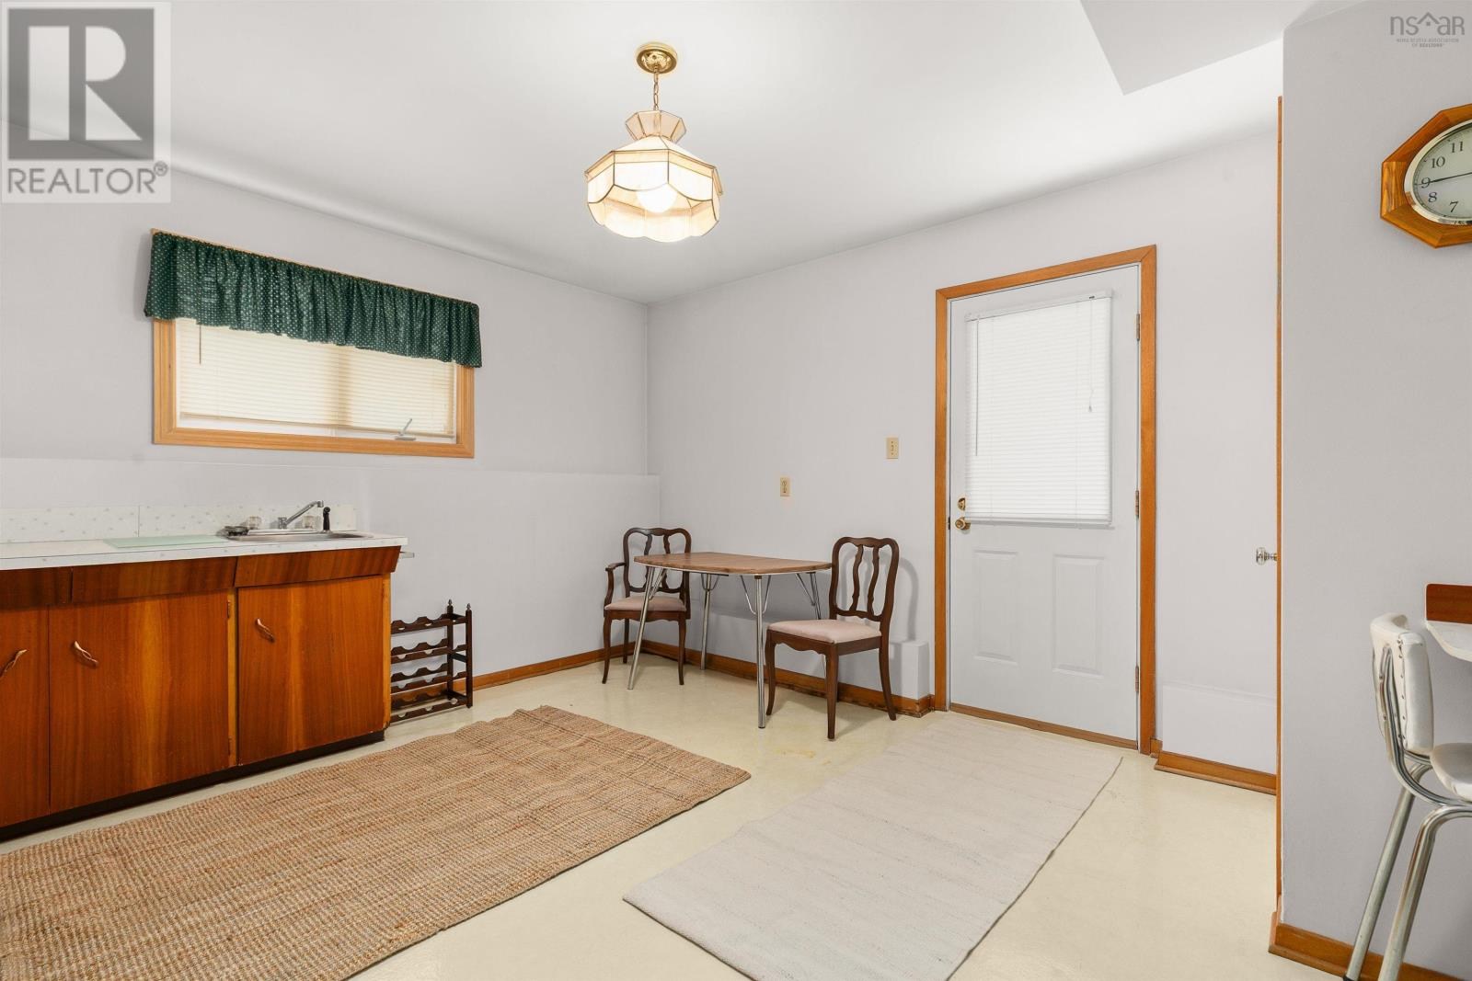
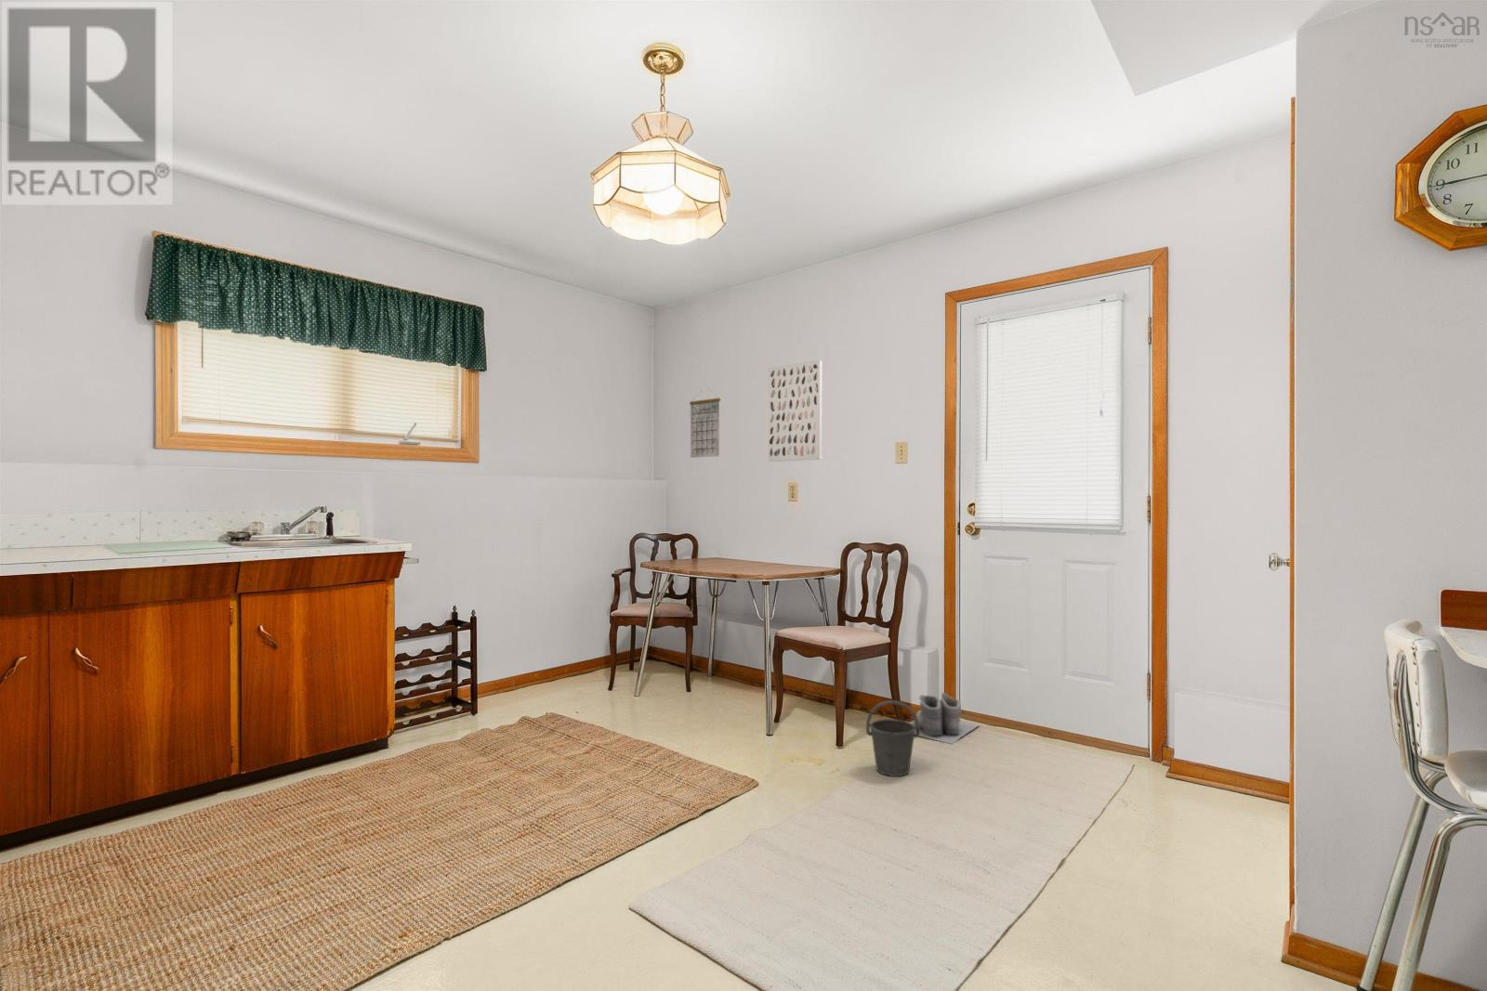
+ bucket (892, 734)
+ wall art (793, 413)
+ calendar (705, 420)
+ boots (938, 710)
